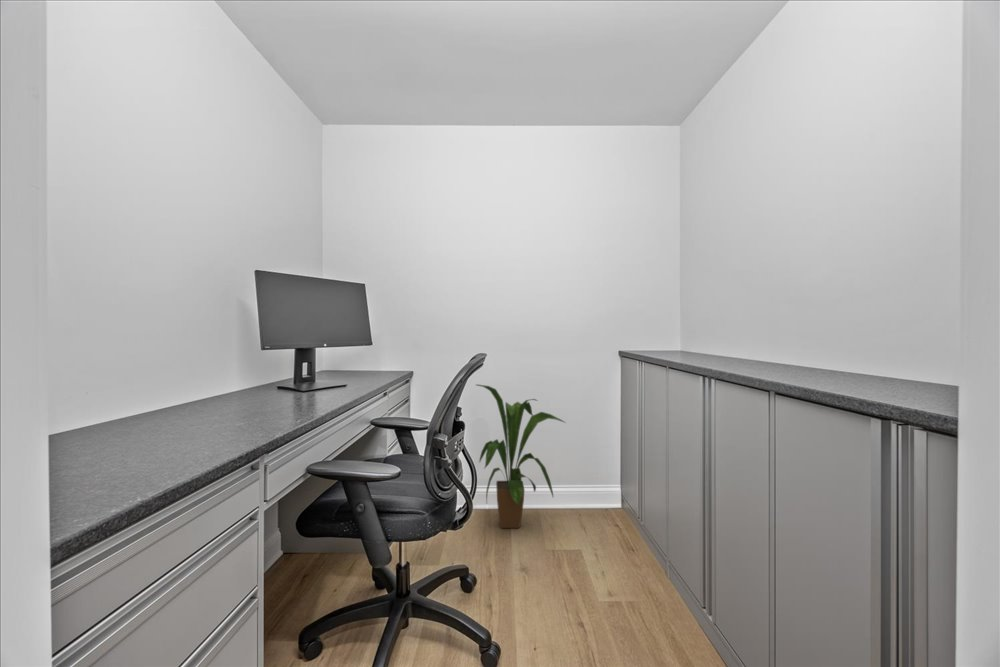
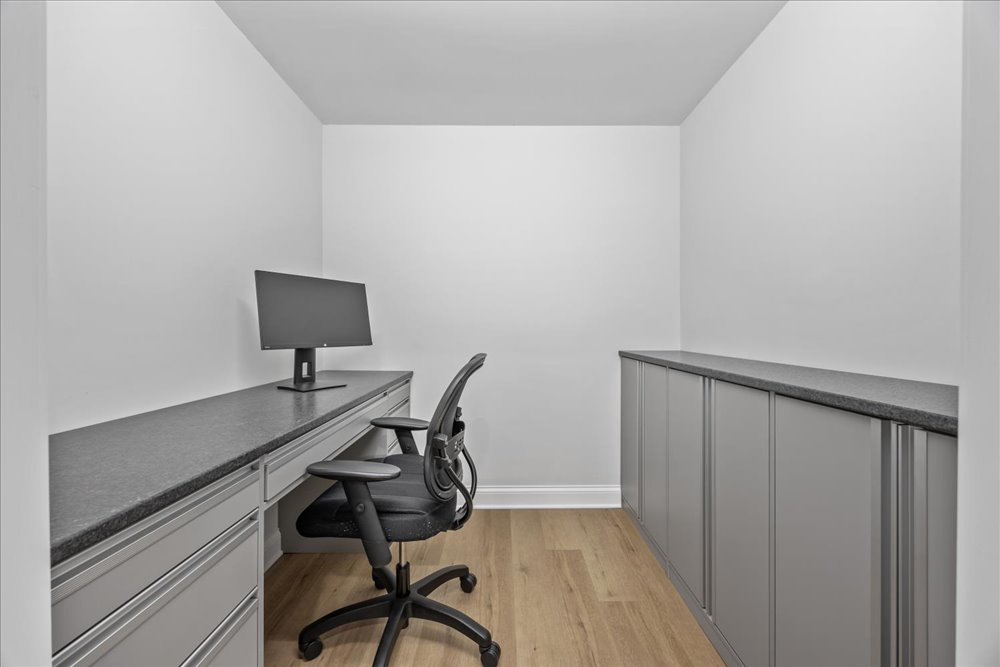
- house plant (524, 454)
